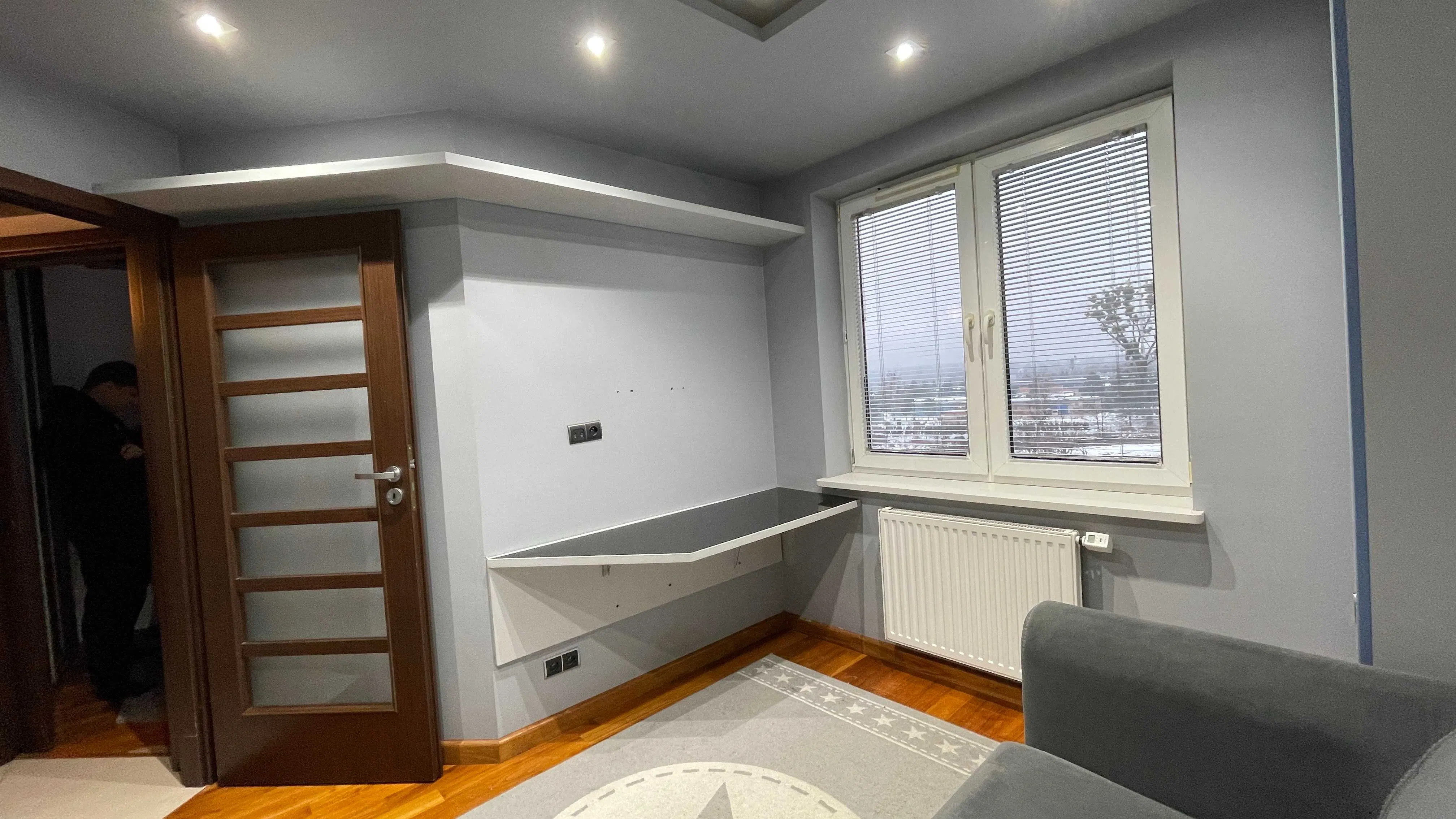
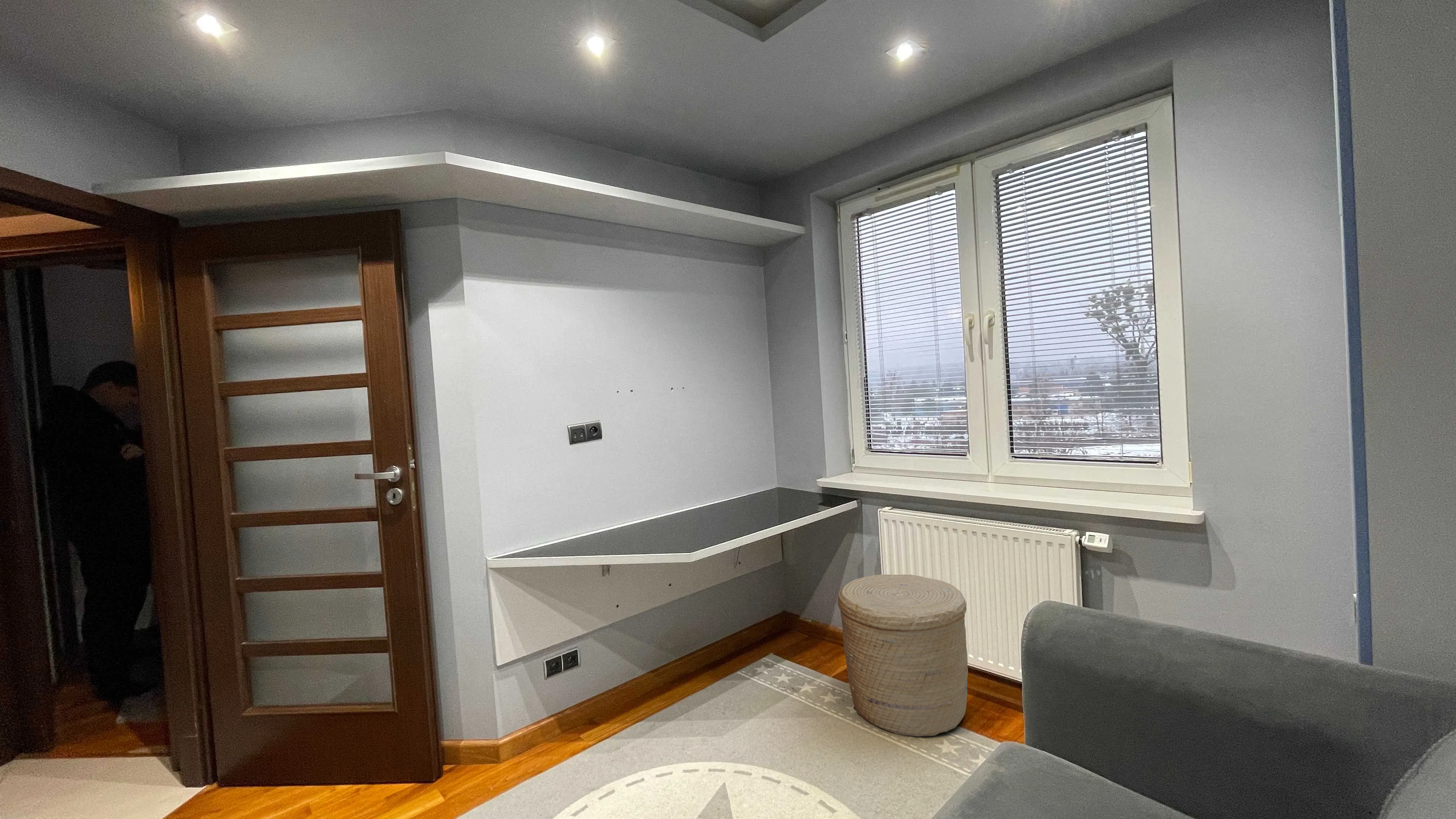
+ basket (903, 648)
